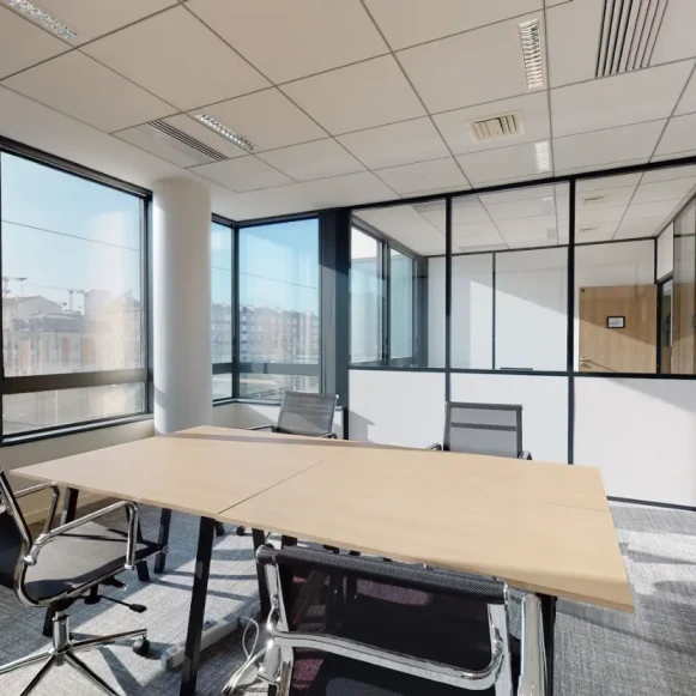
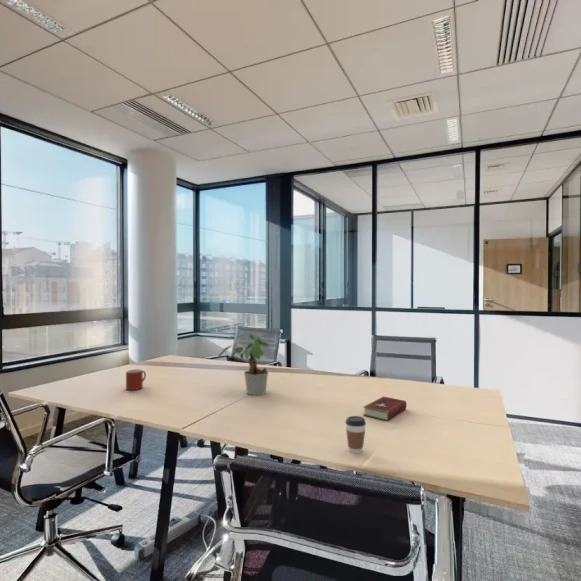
+ potted plant (249, 362)
+ coffee cup (355, 434)
+ mug (136, 378)
+ hardcover book (385, 407)
